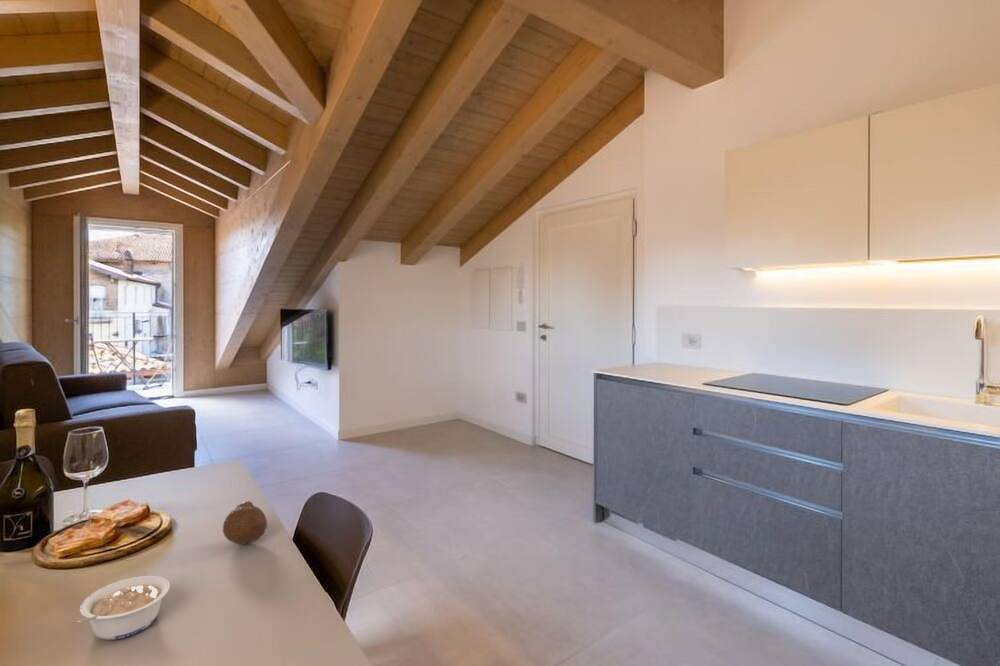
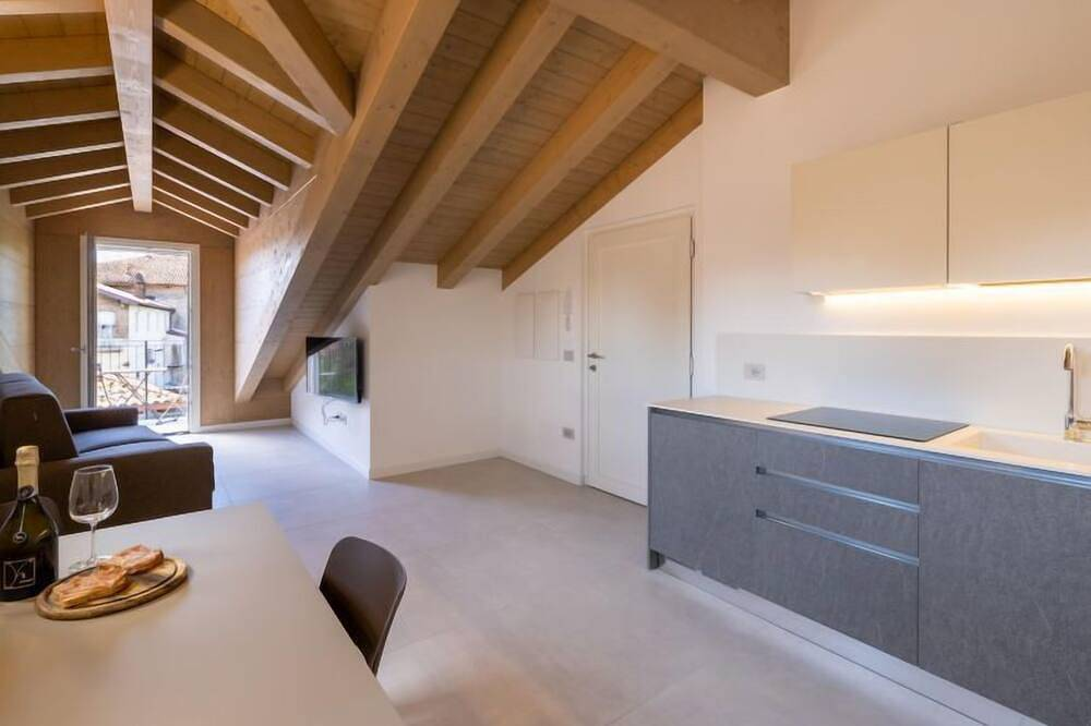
- fruit (245, 524)
- legume (126, 608)
